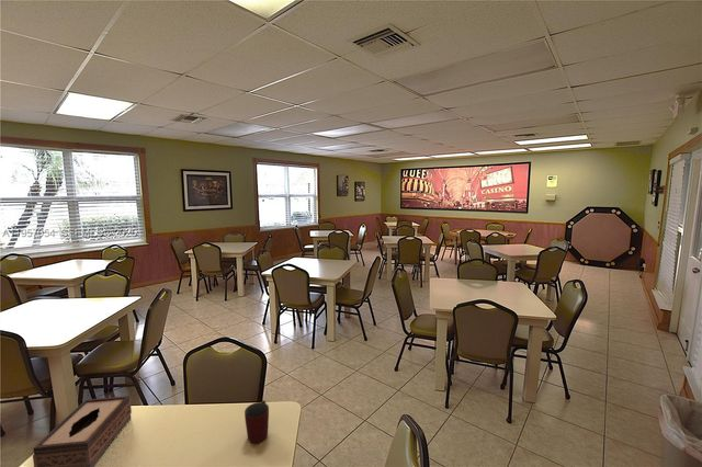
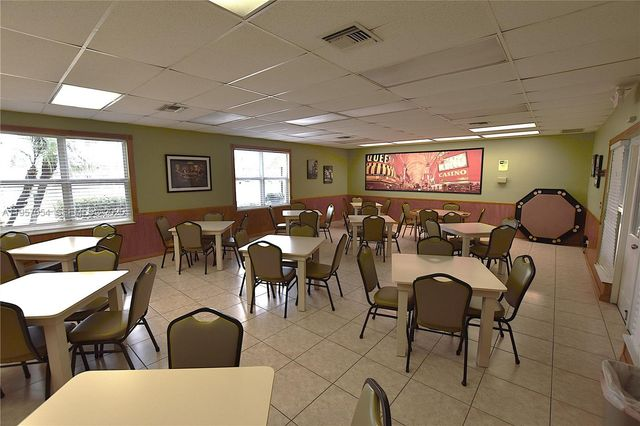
- mug (259, 420)
- tissue box (88, 431)
